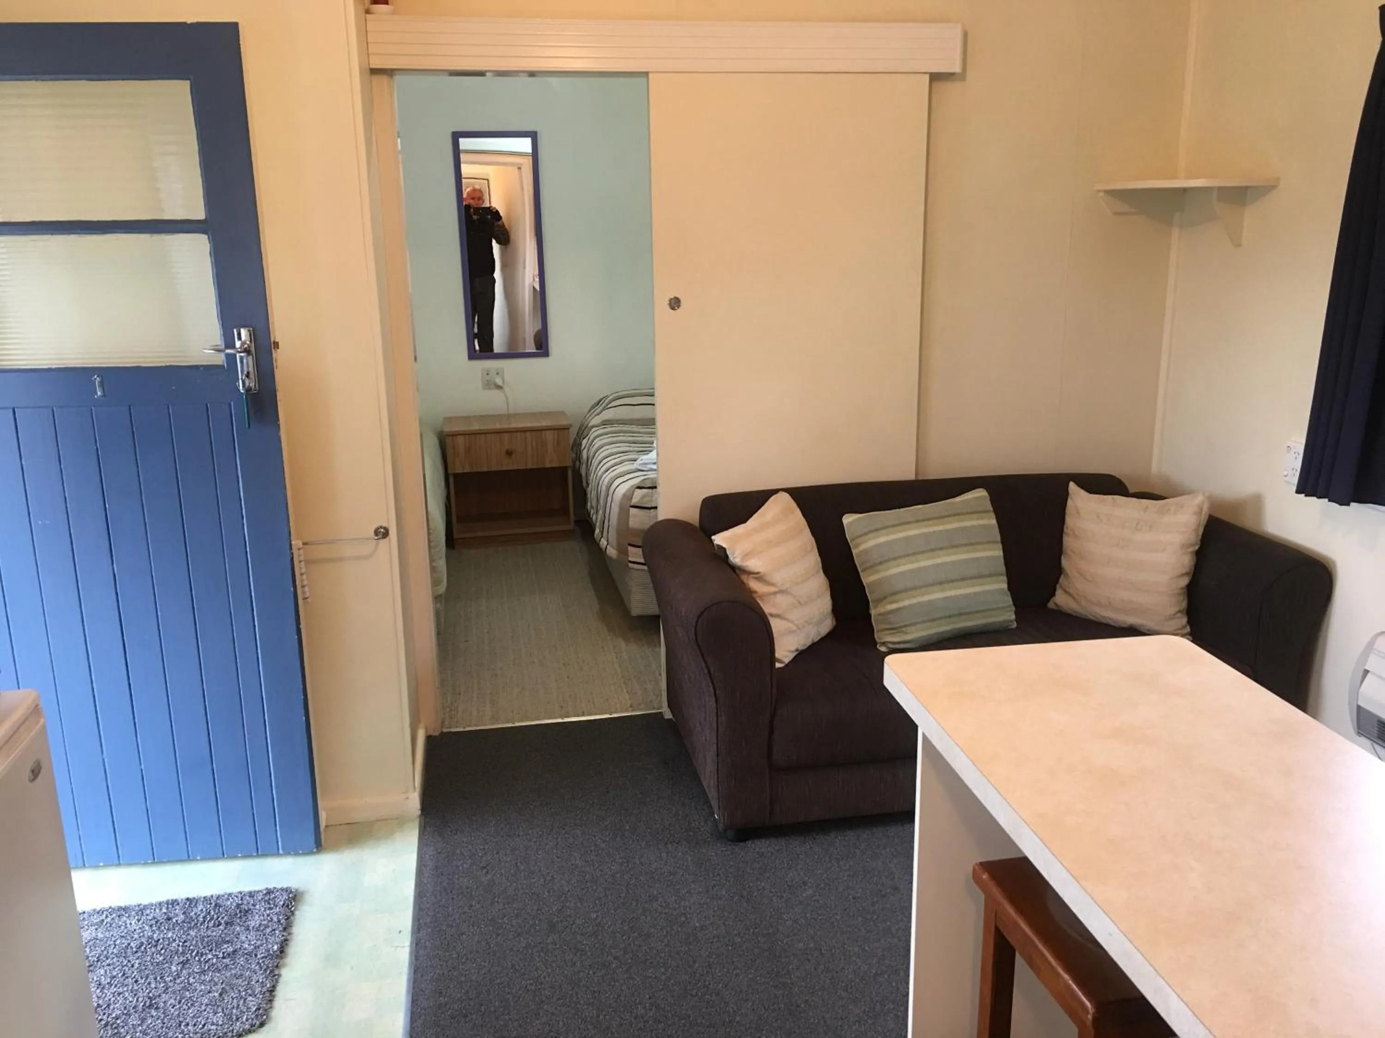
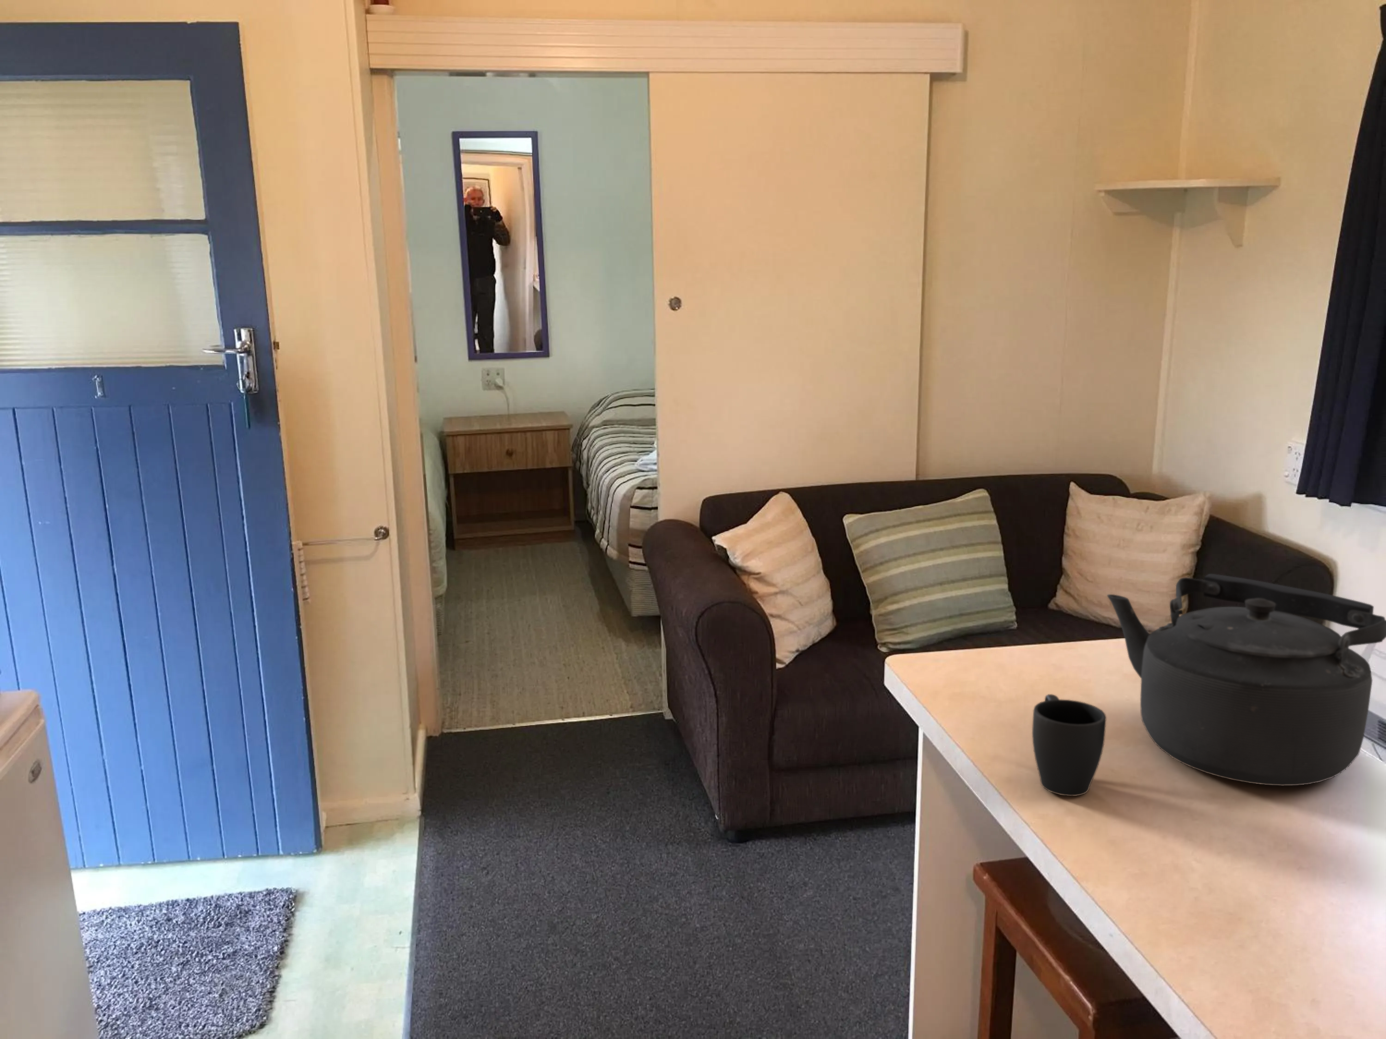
+ mug (1063, 742)
+ kettle (1246, 672)
